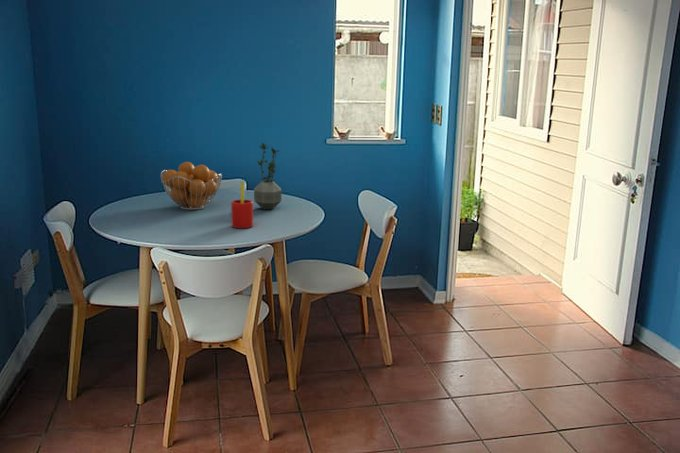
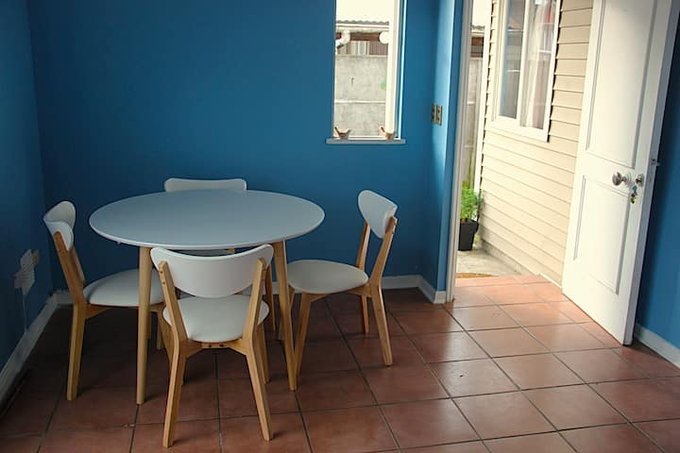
- fruit basket (191, 185)
- straw (242, 204)
- potted plant (268, 175)
